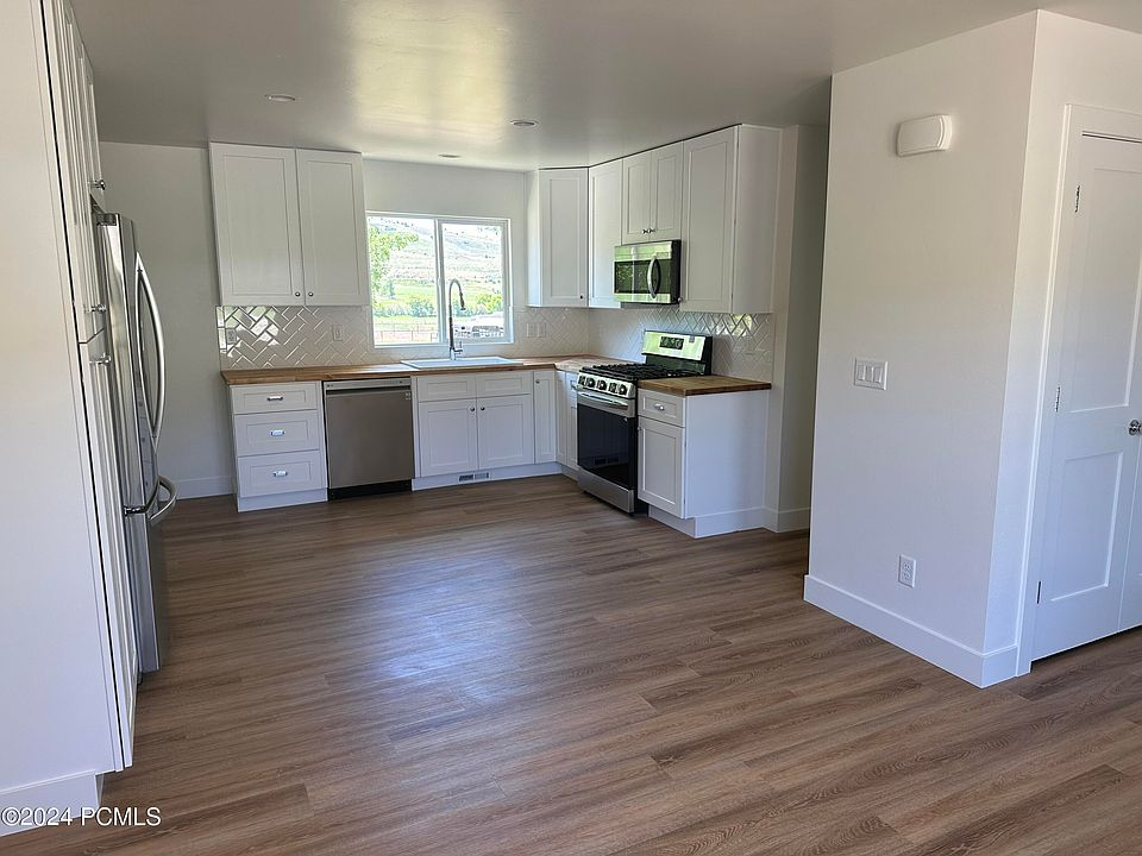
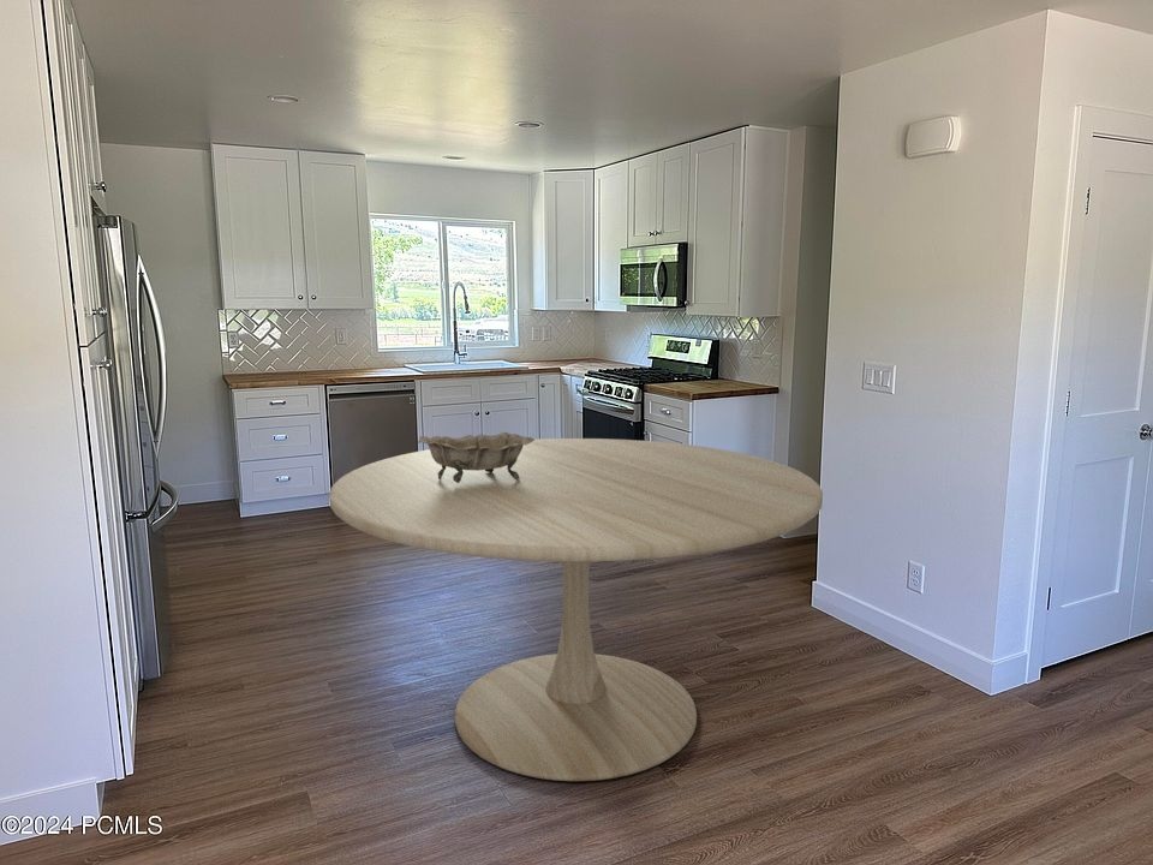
+ dining table (575, 596)
+ decorative bowl (477, 457)
